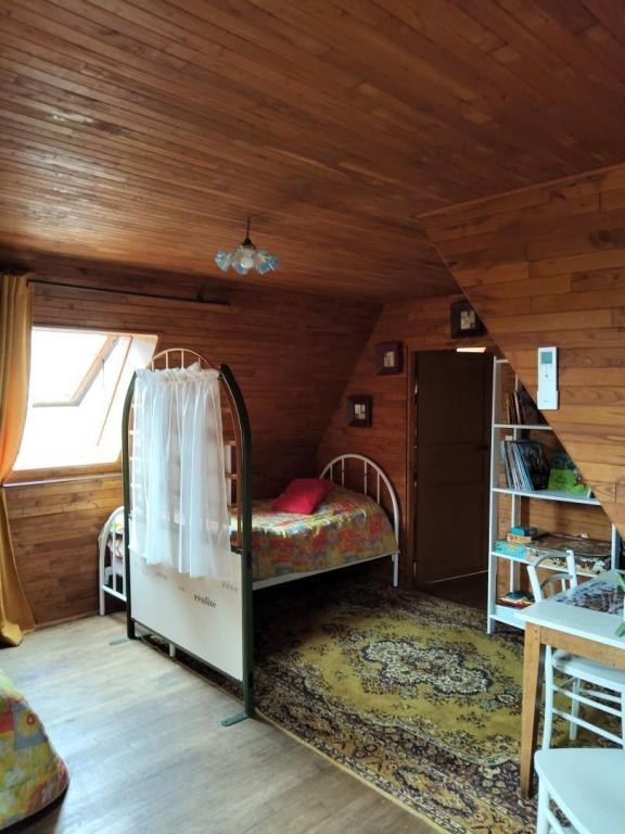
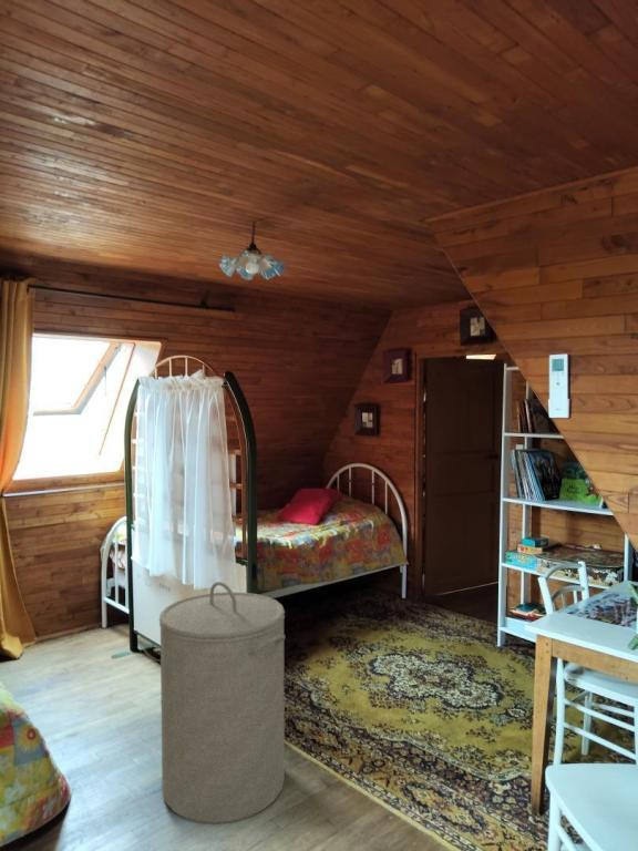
+ laundry hamper (223, 684)
